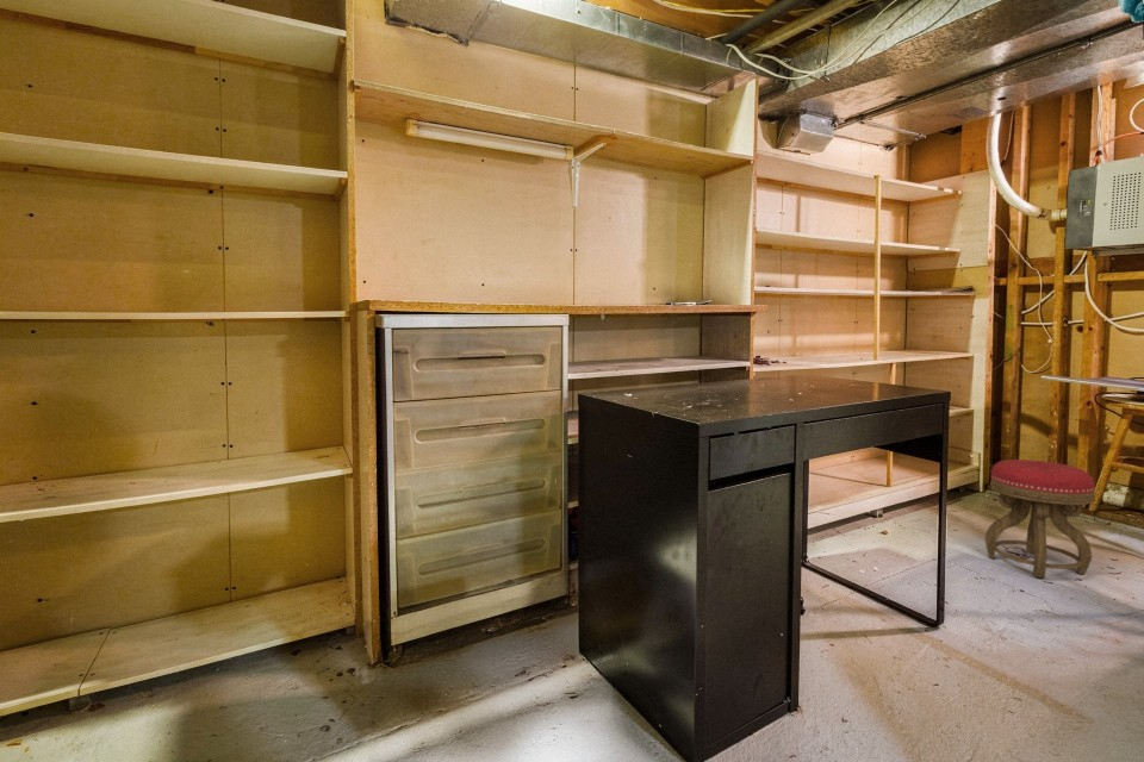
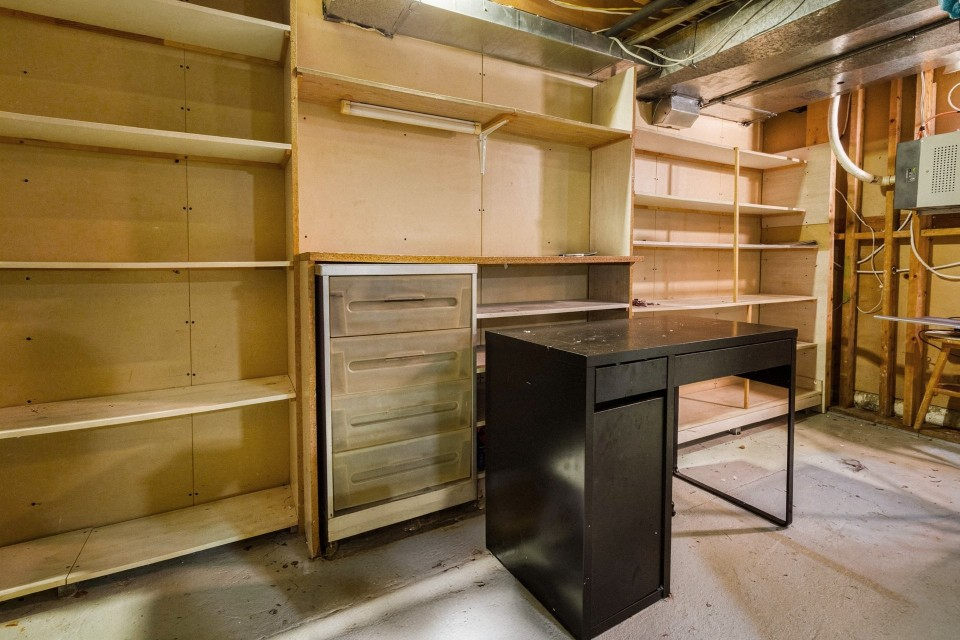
- stool (1038, 514)
